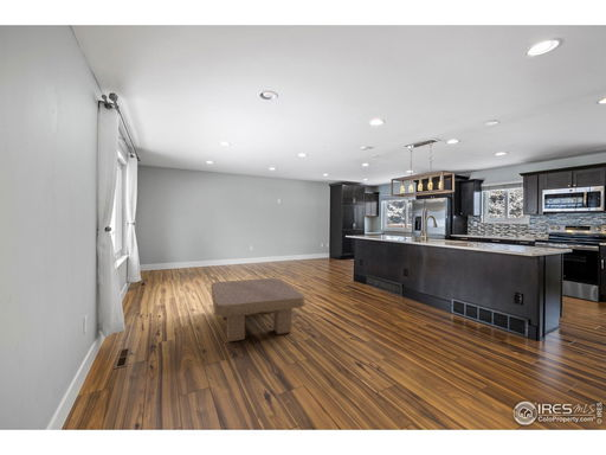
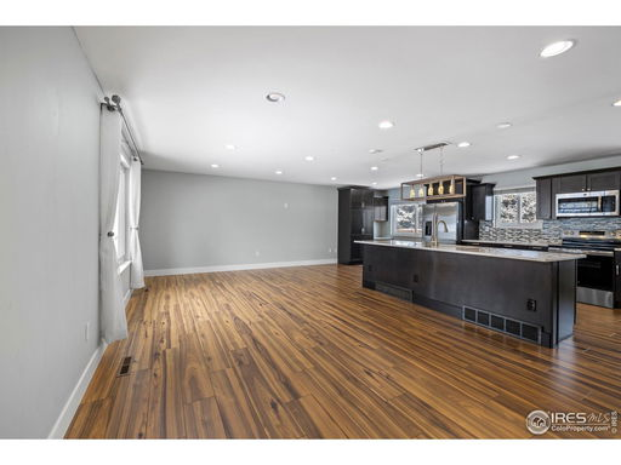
- coffee table (253, 306)
